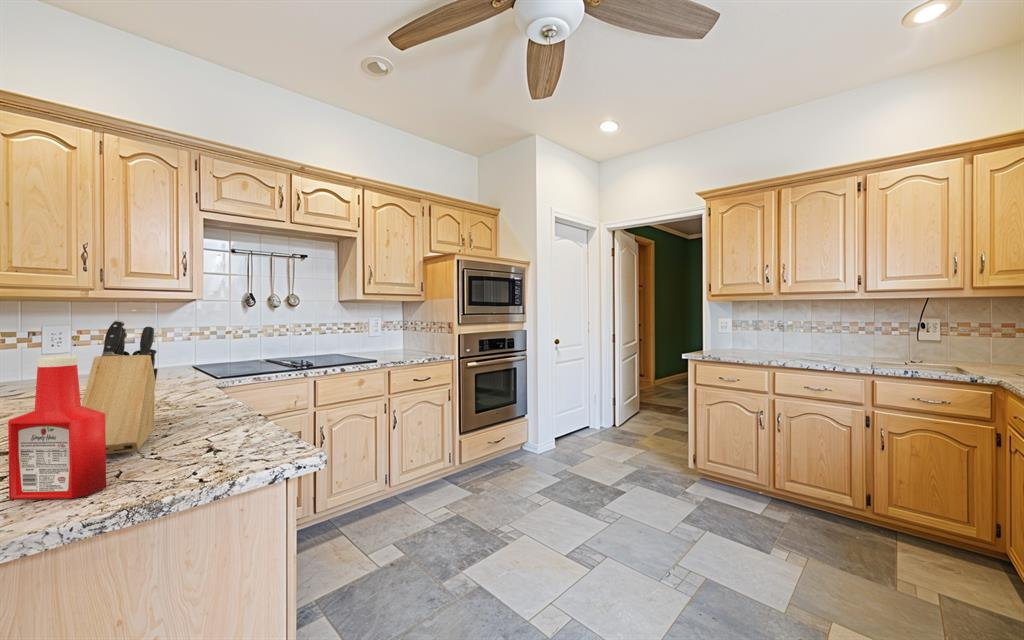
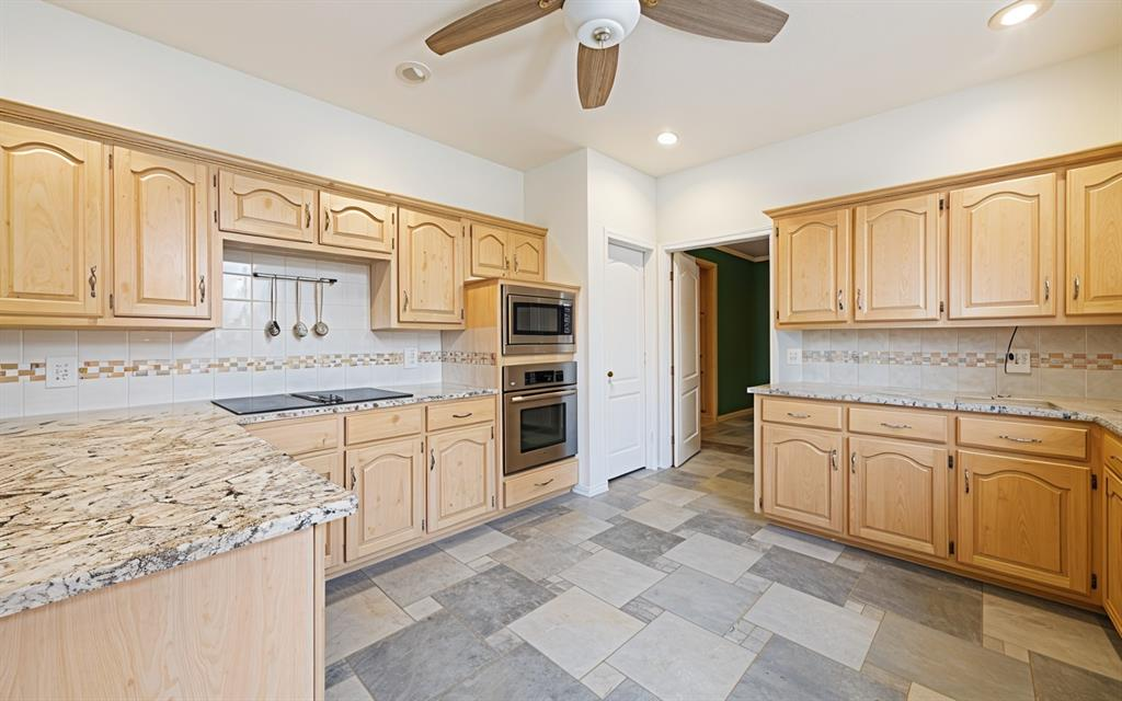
- knife block (121, 380)
- soap bottle (58, 424)
